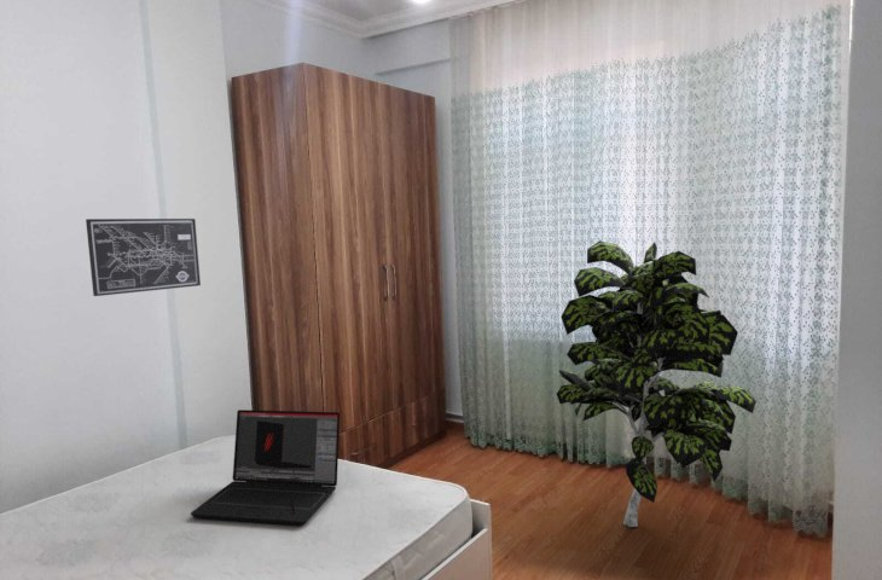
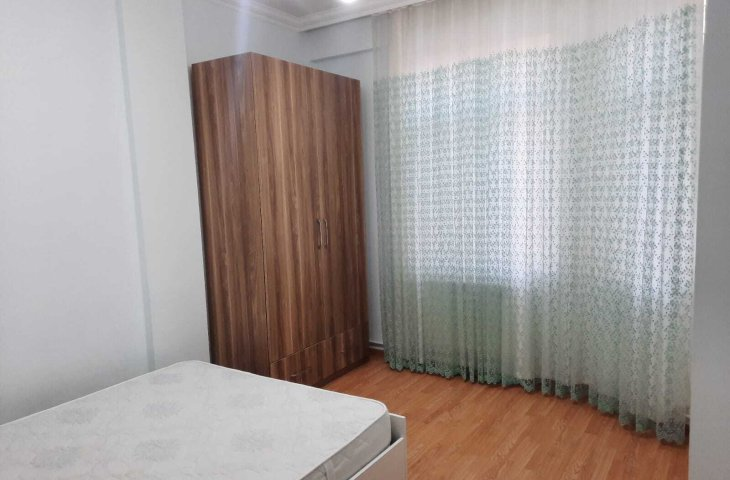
- wall art (147, 254)
- laptop (268, 462)
- indoor plant (648, 384)
